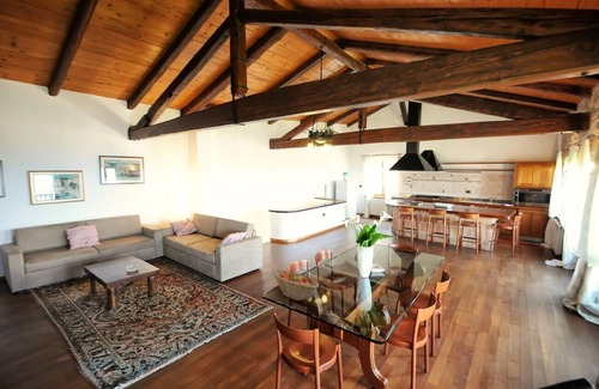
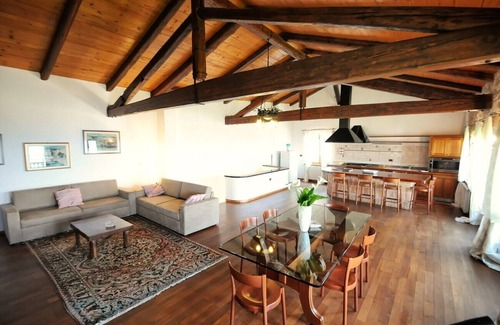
- fruit basket (295, 281)
